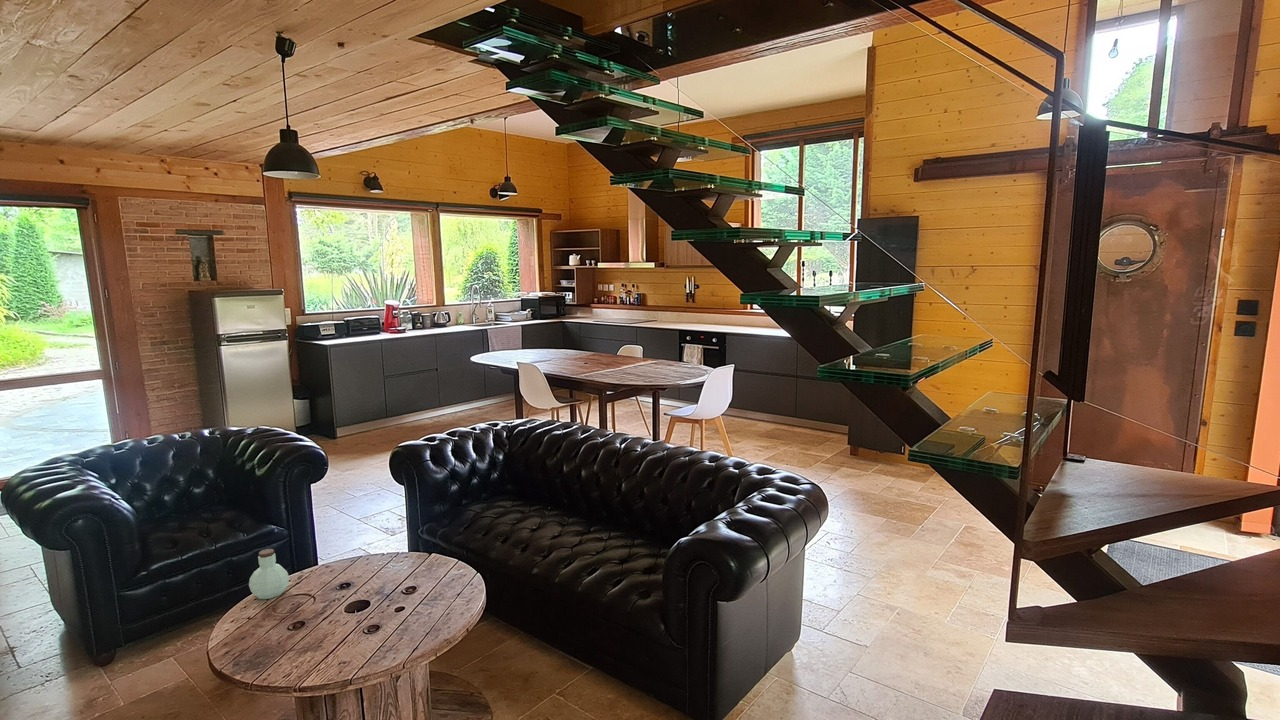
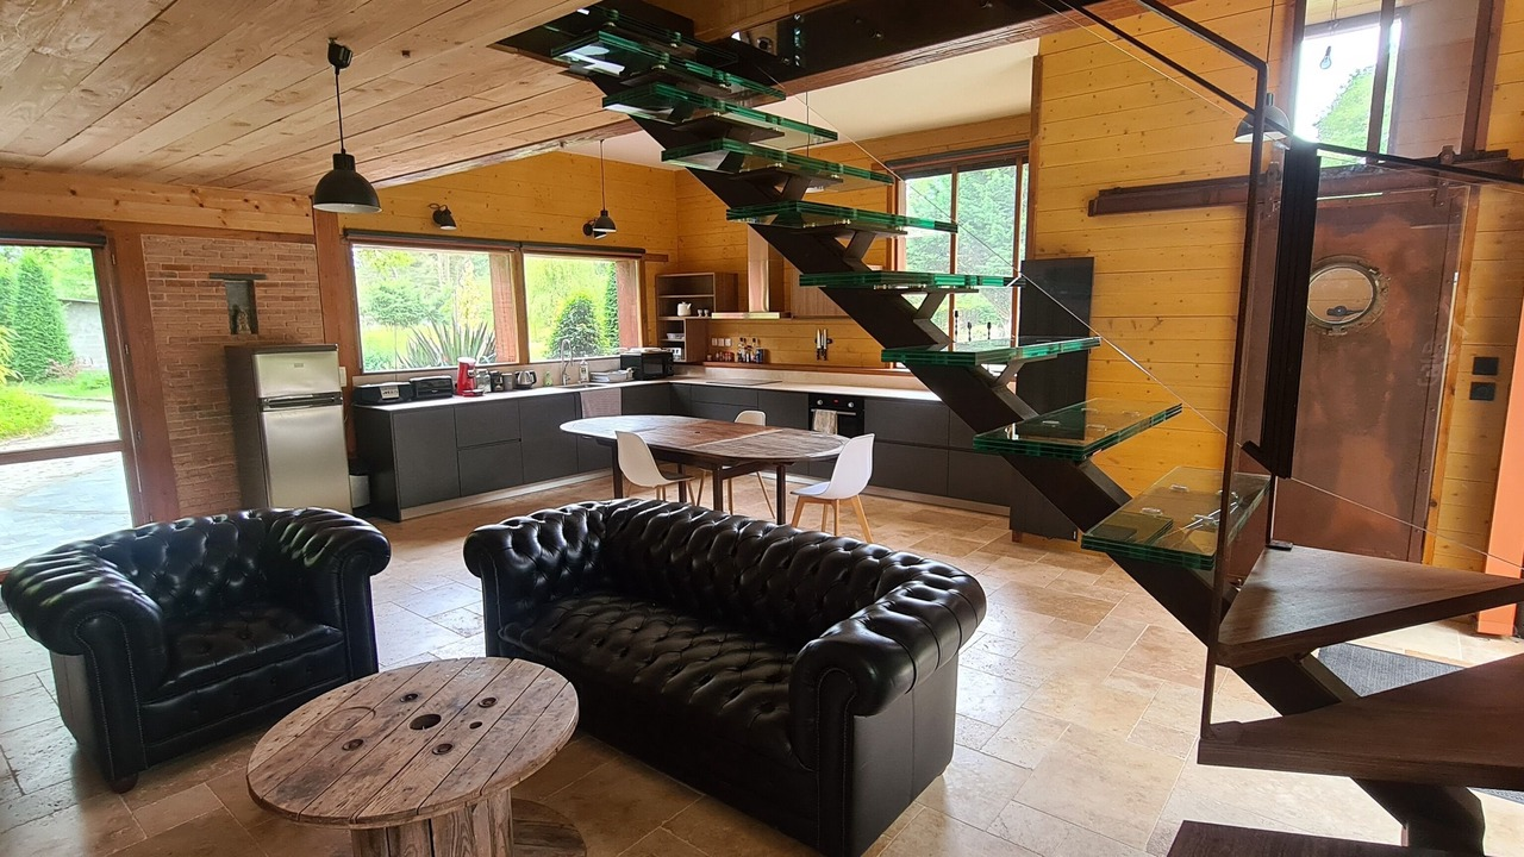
- jar (268, 572)
